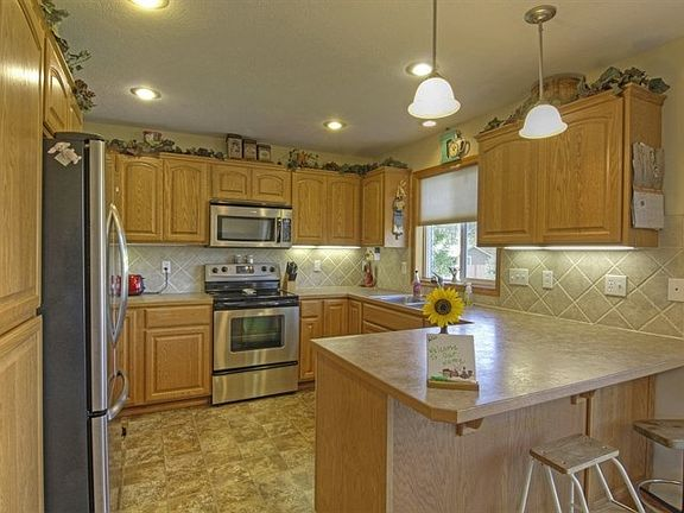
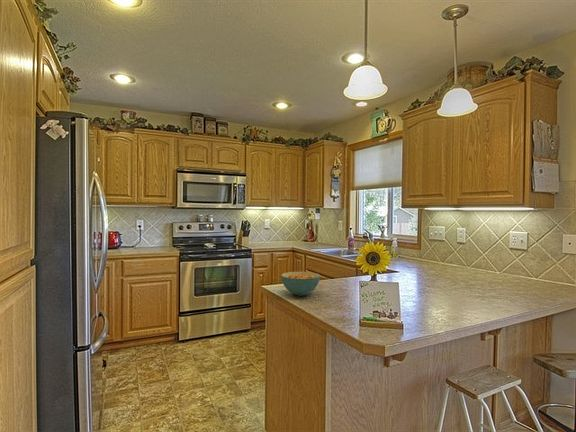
+ cereal bowl (300, 284)
